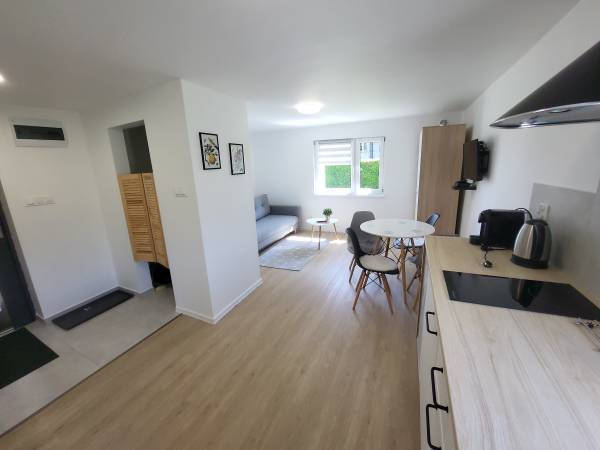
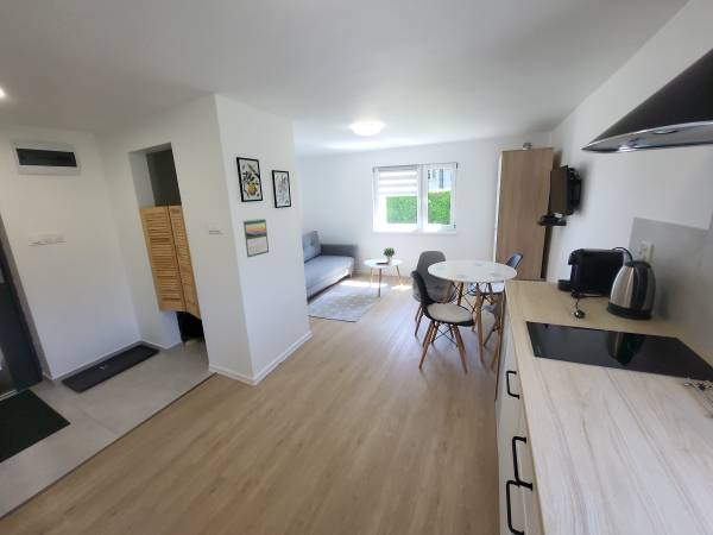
+ calendar (257, 237)
